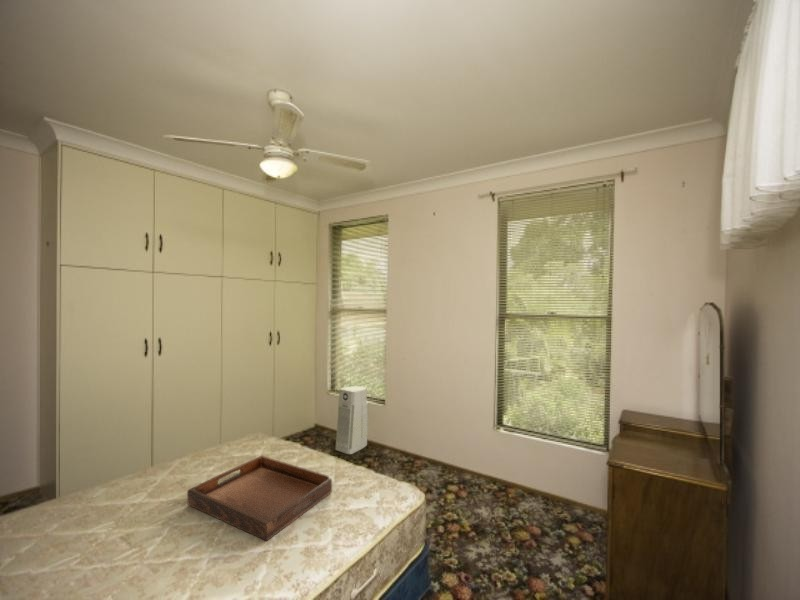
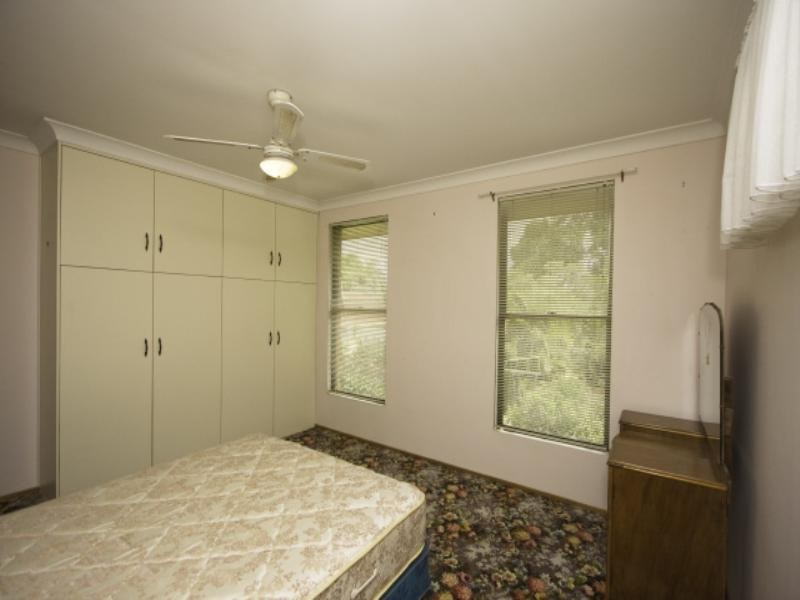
- air purifier (353, 417)
- serving tray (263, 490)
